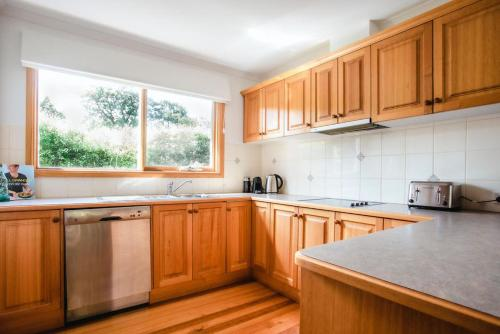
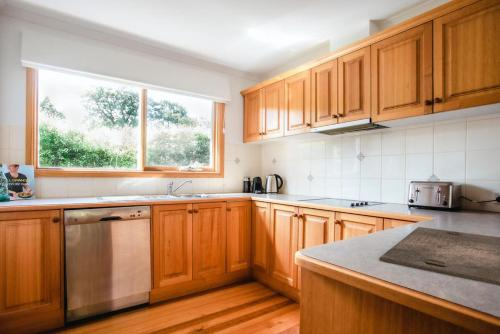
+ cutting board (447, 247)
